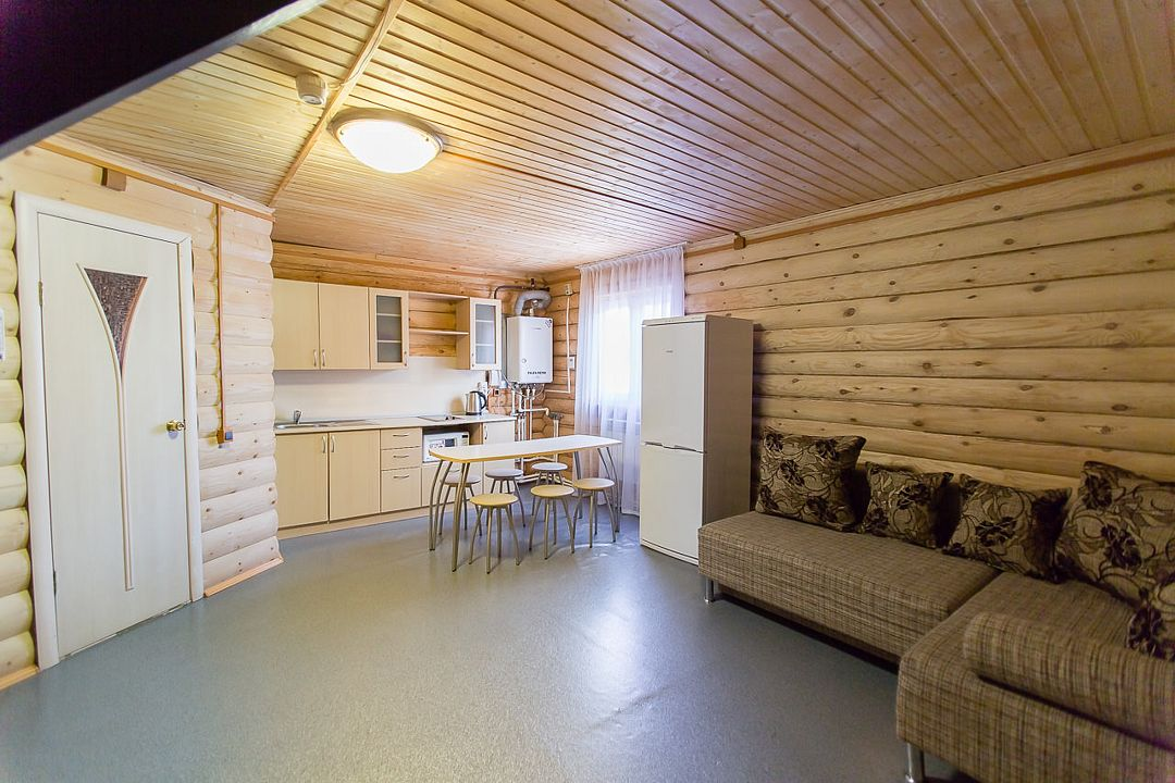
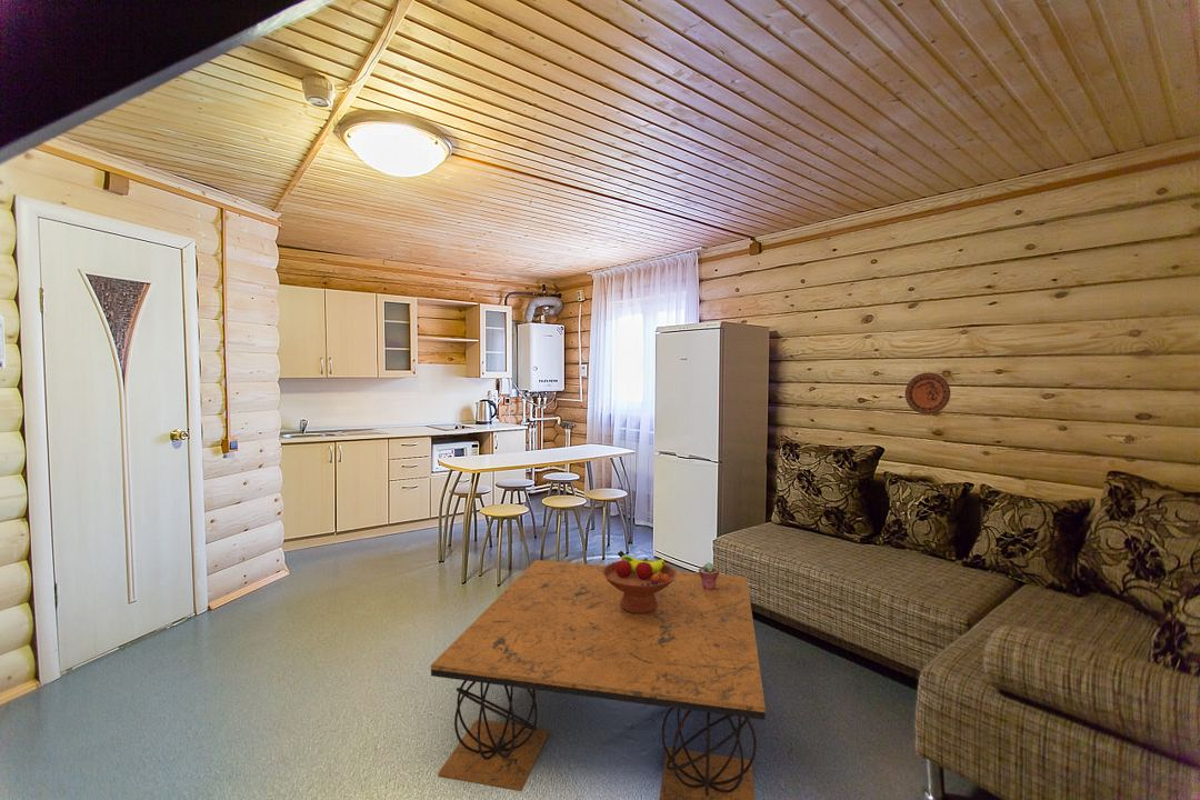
+ fruit bowl (639, 581)
+ potted succulent (708, 574)
+ decorative plate (927, 393)
+ coffee table (617, 660)
